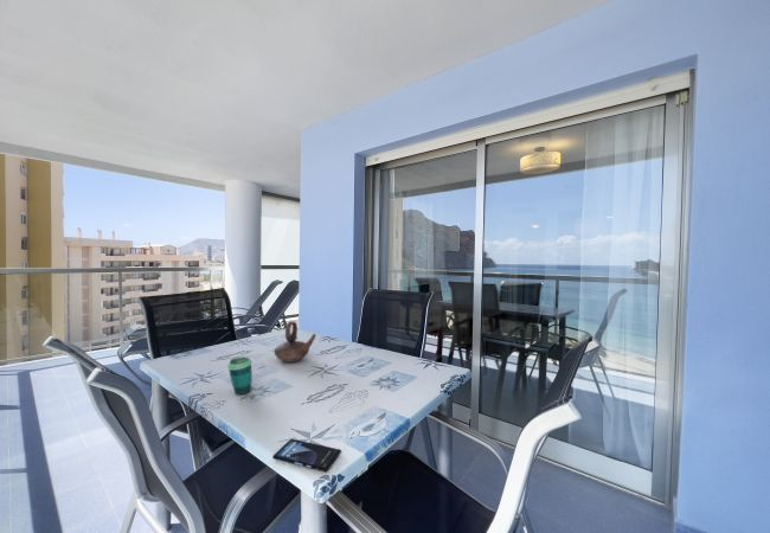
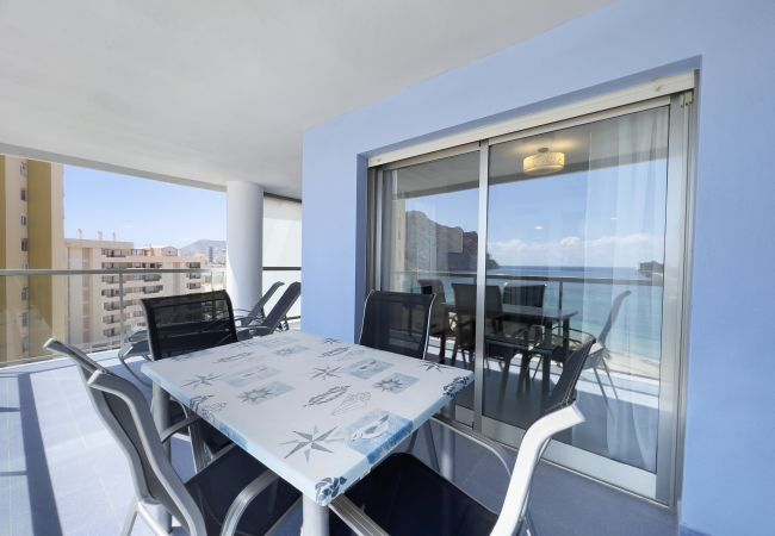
- cup (239, 375)
- smartphone (307, 454)
- teapot (296, 341)
